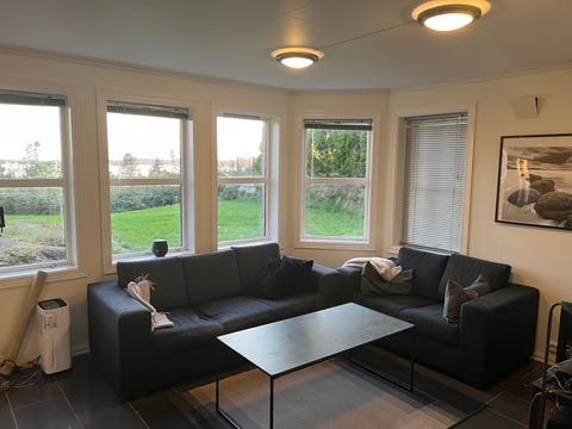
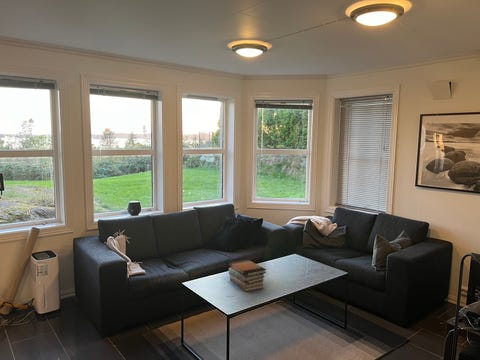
+ book stack (246, 274)
